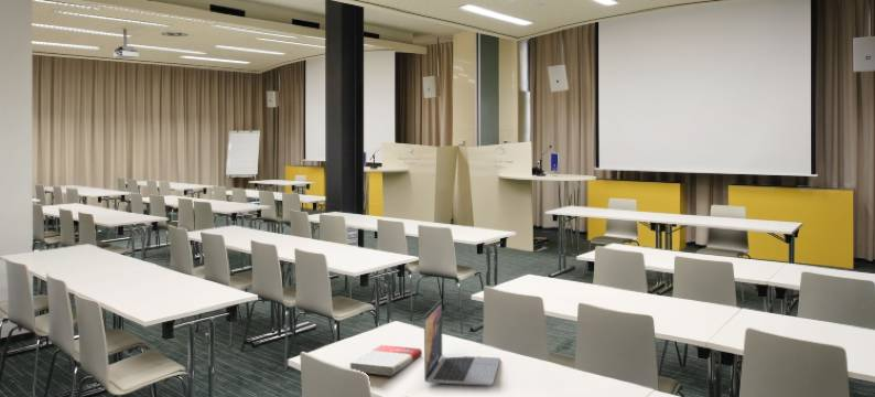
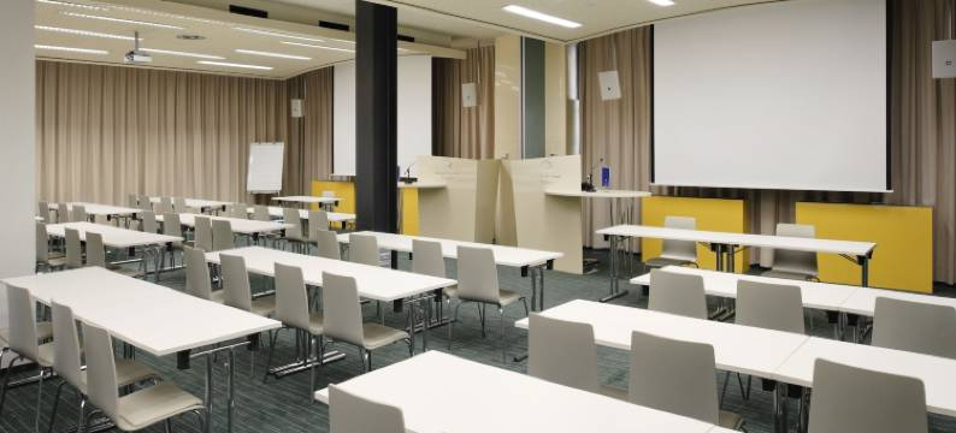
- book (387, 358)
- laptop (464, 356)
